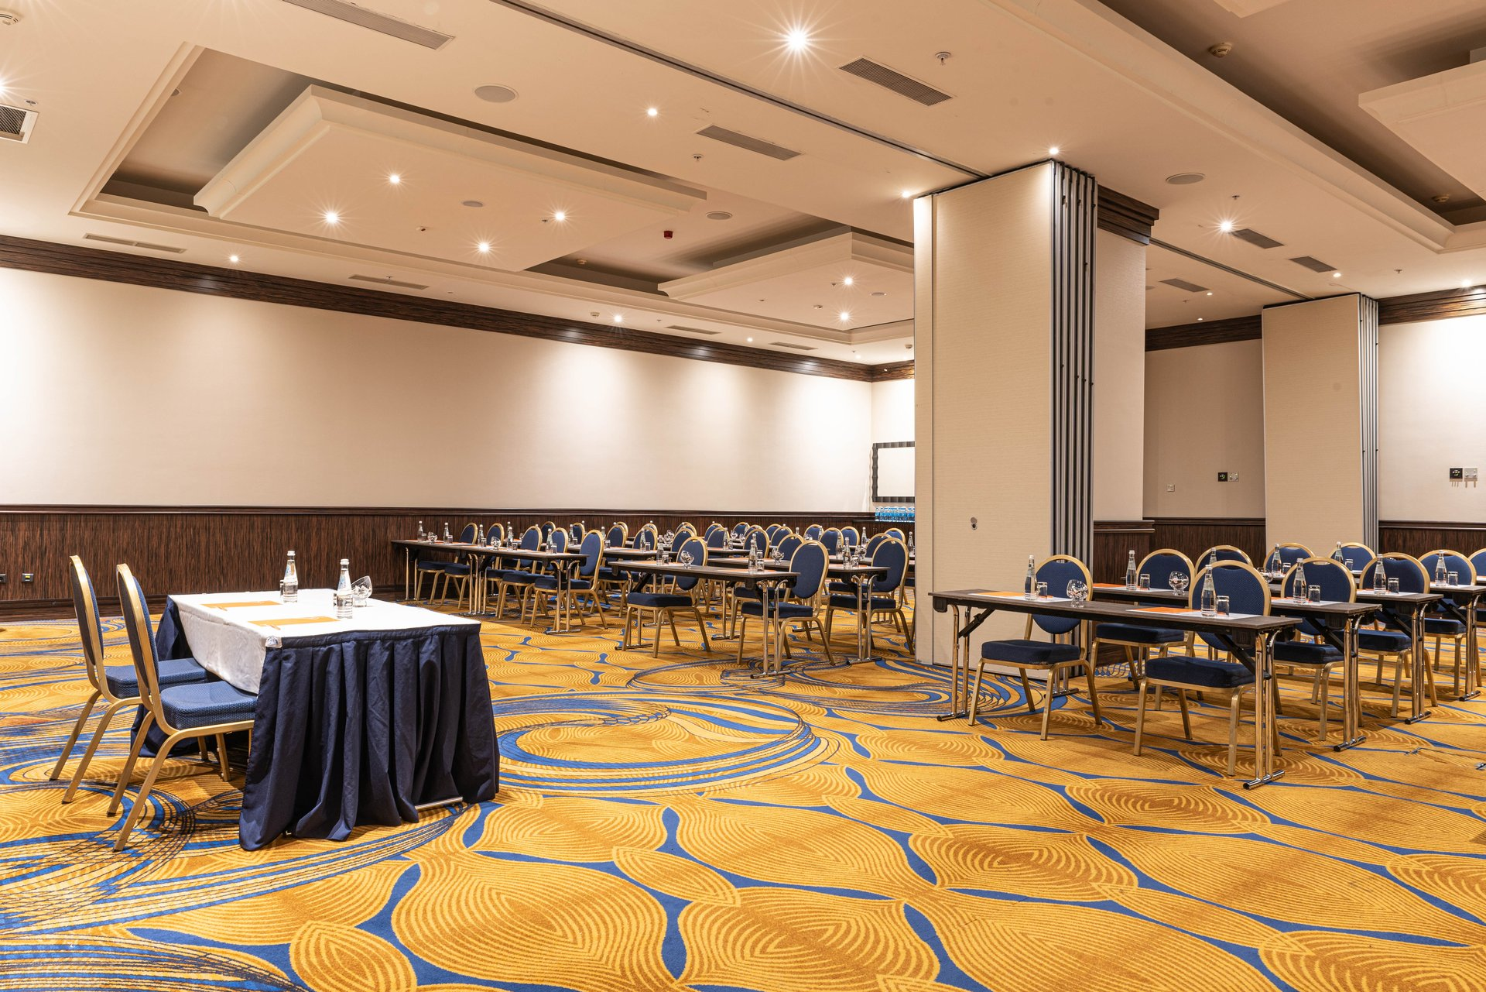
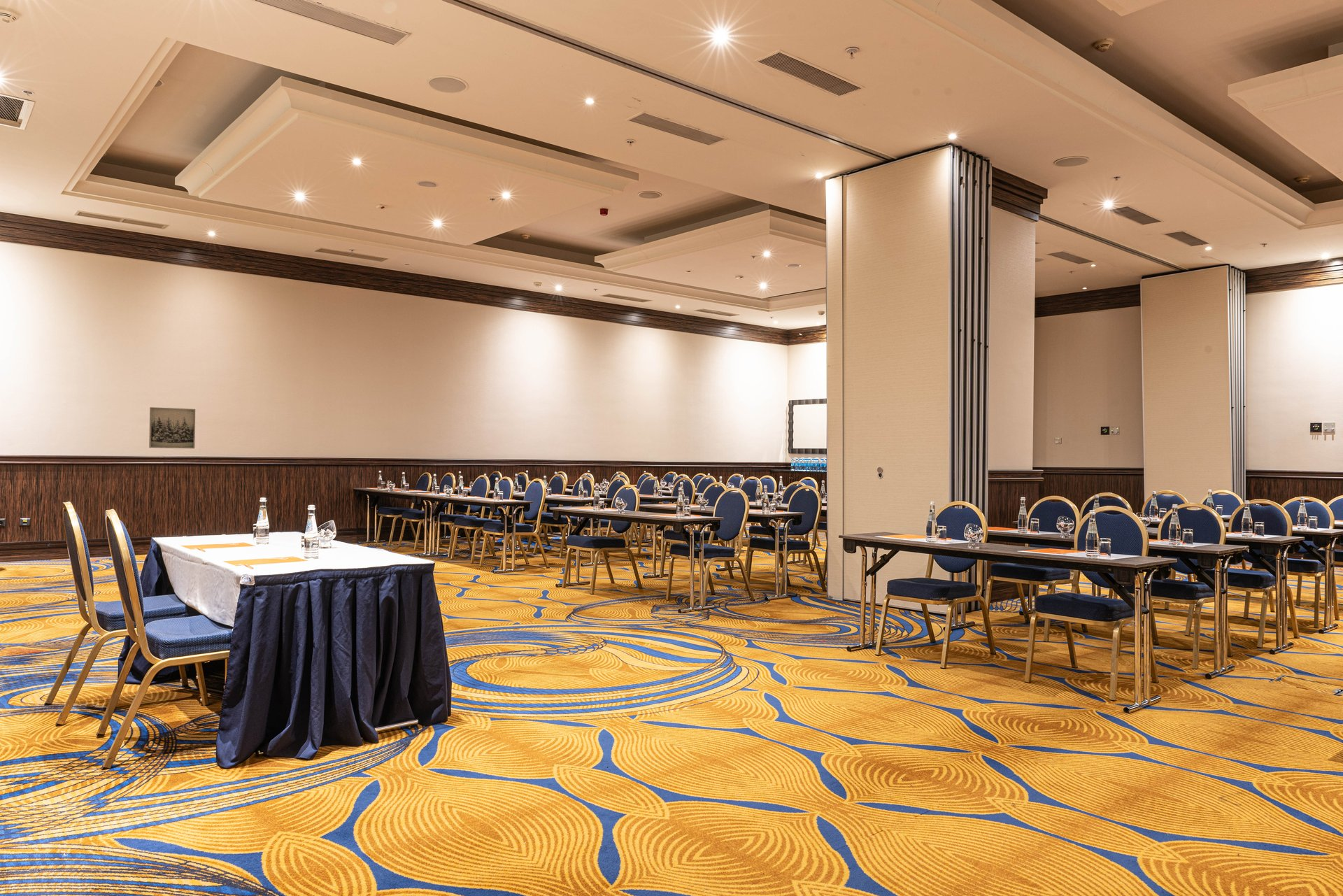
+ wall art (172, 428)
